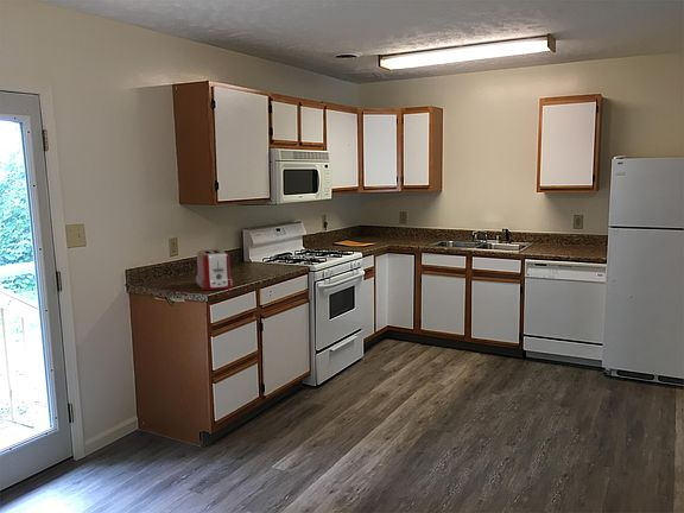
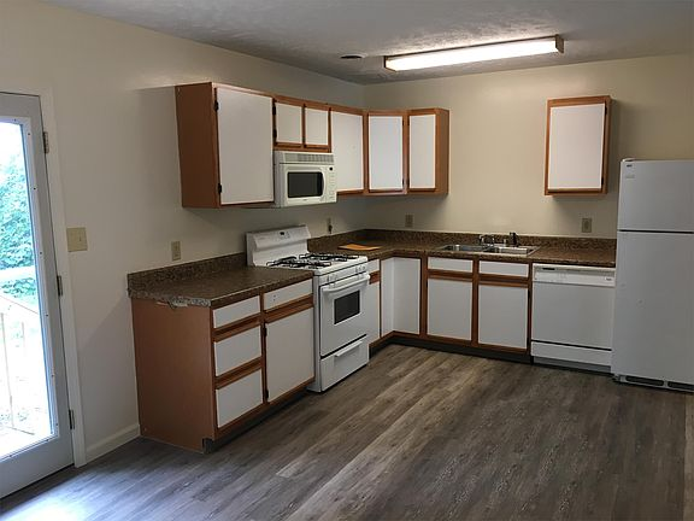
- toaster (213, 268)
